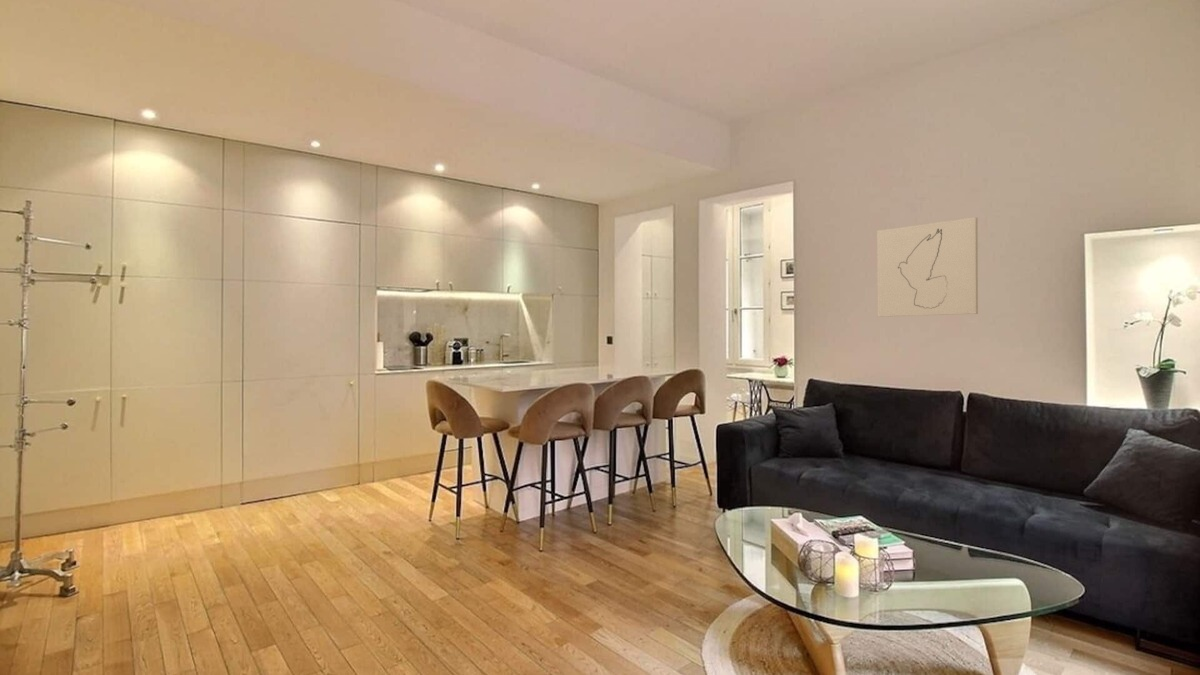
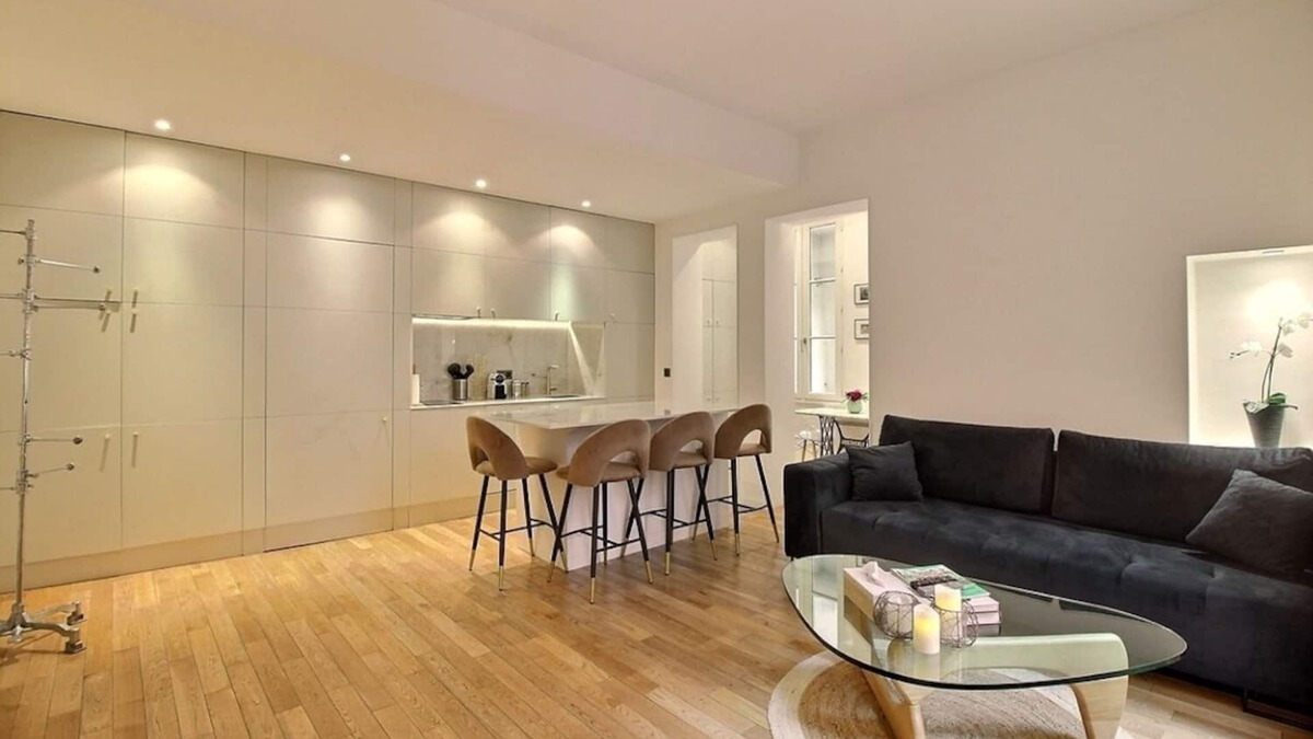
- wall art (924, 269)
